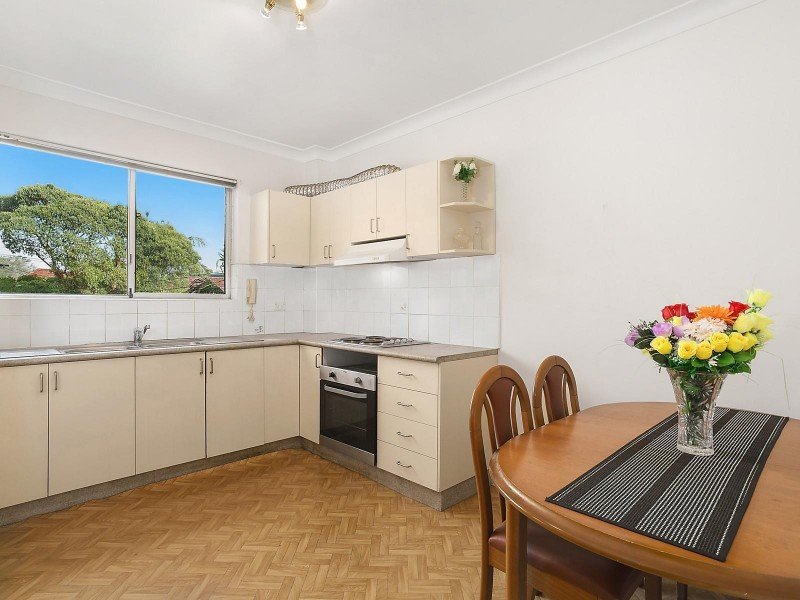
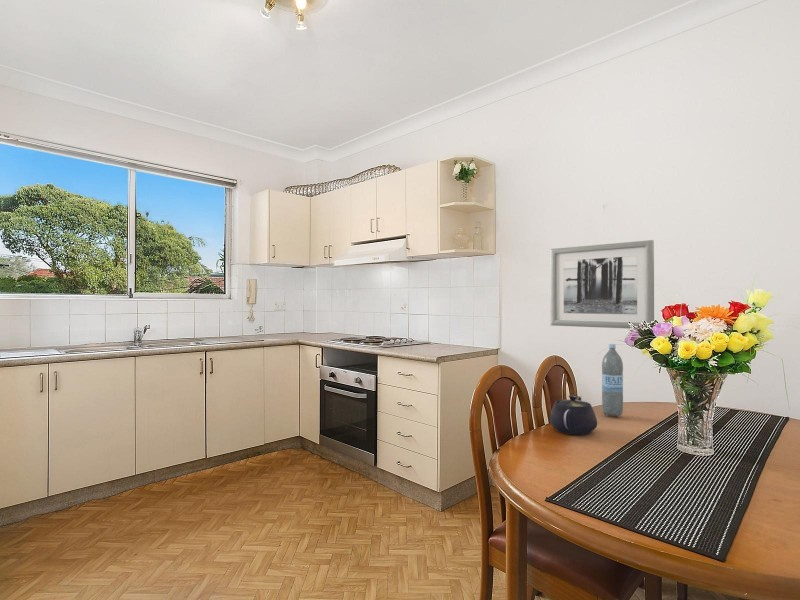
+ wall art (598, 286)
+ teapot (573, 412)
+ water bottle (612, 380)
